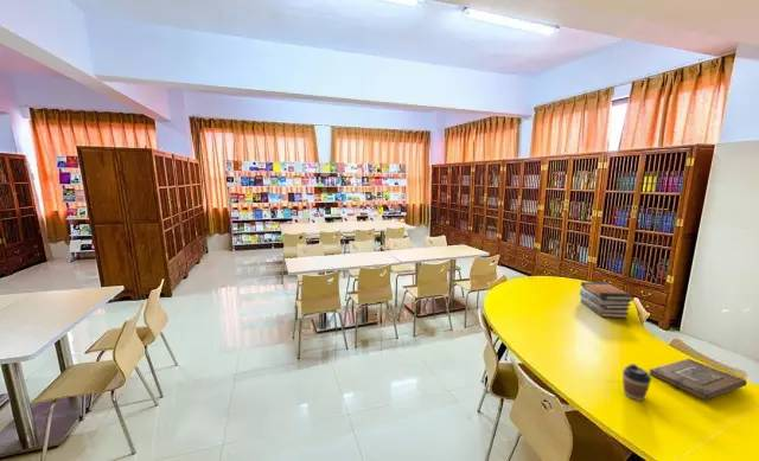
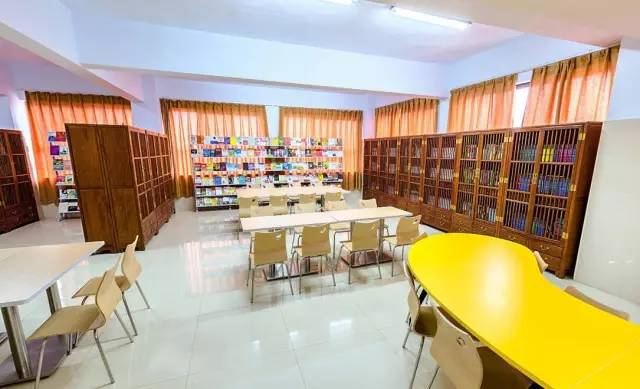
- coffee cup (636, 382)
- book stack (604, 299)
- book (696, 377)
